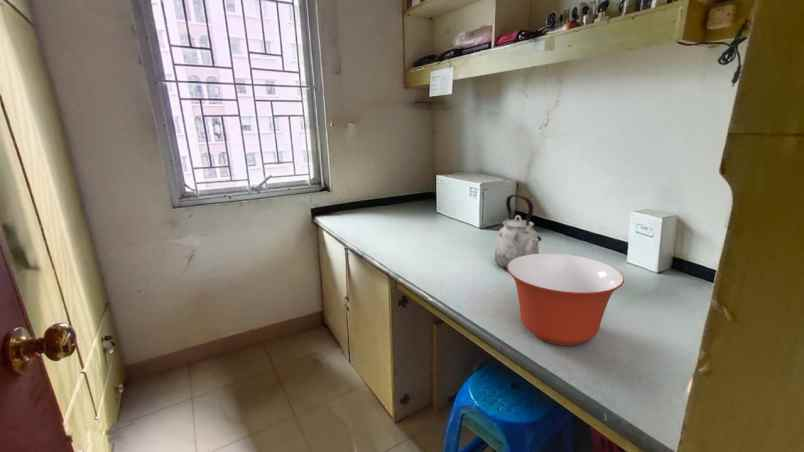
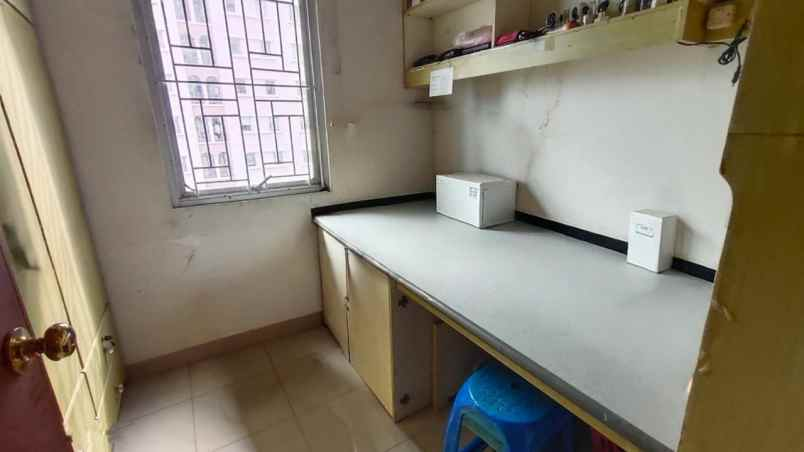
- mixing bowl (559, 301)
- kettle (522, 234)
